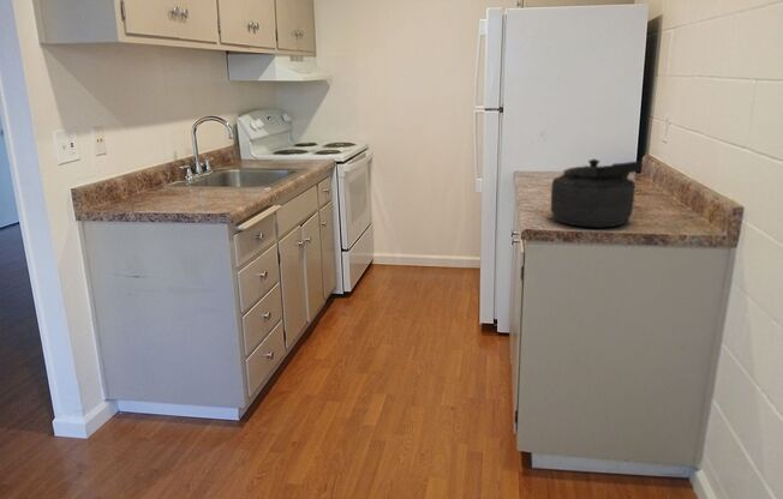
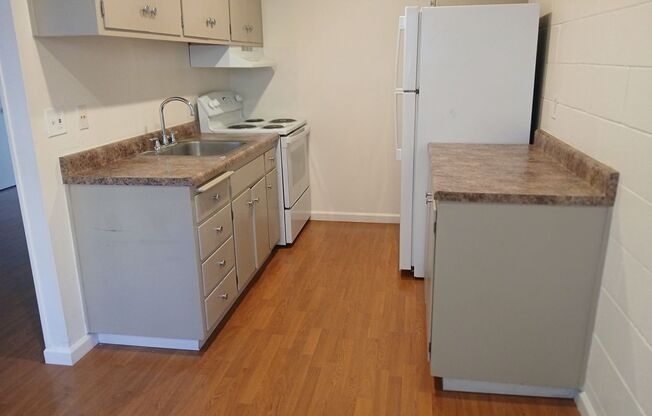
- kettle (594, 190)
